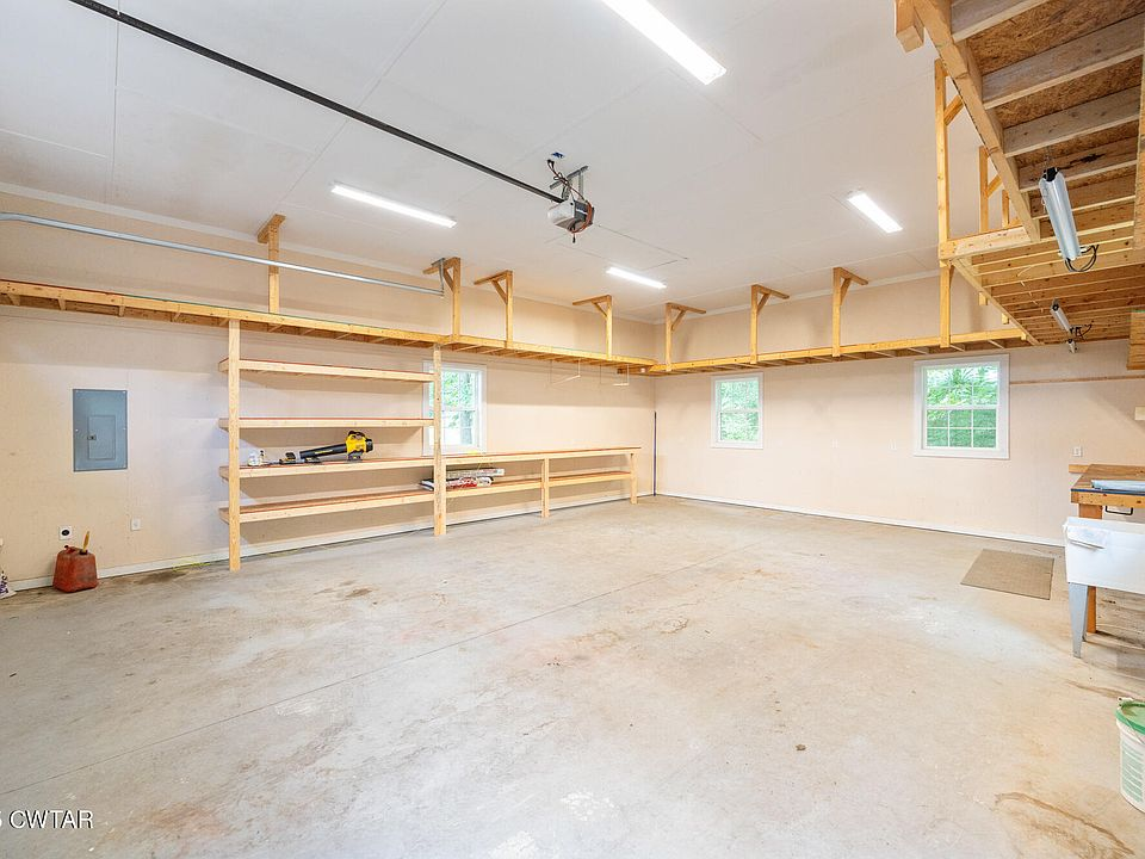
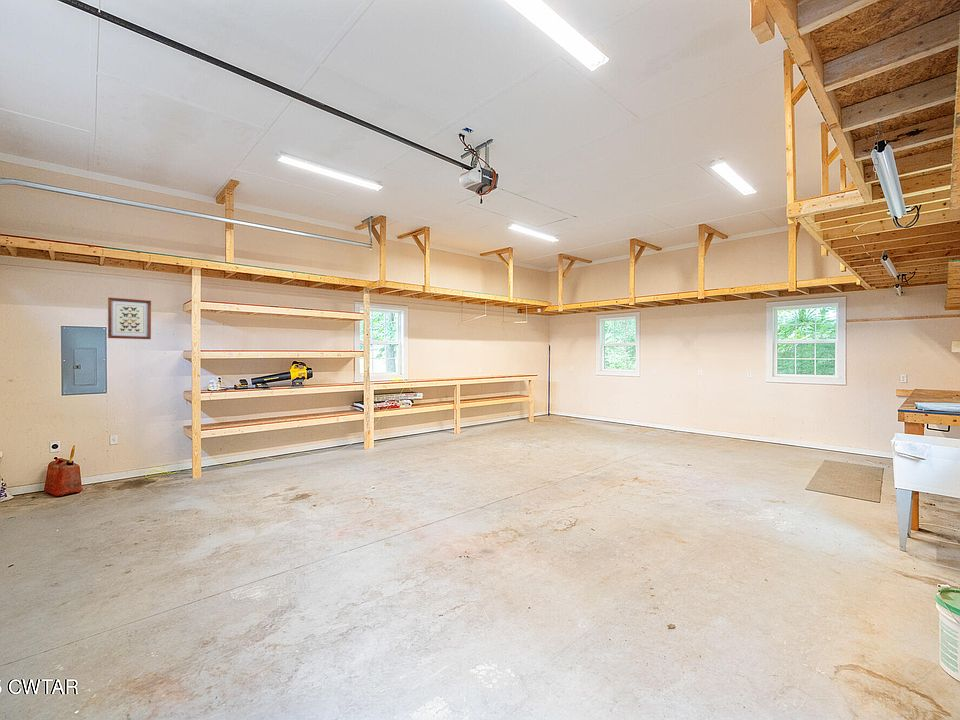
+ wall art (130, 319)
